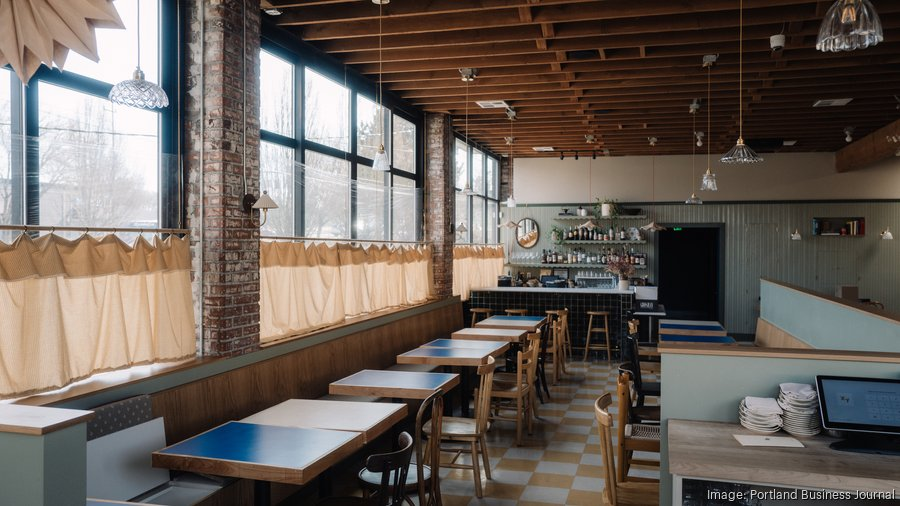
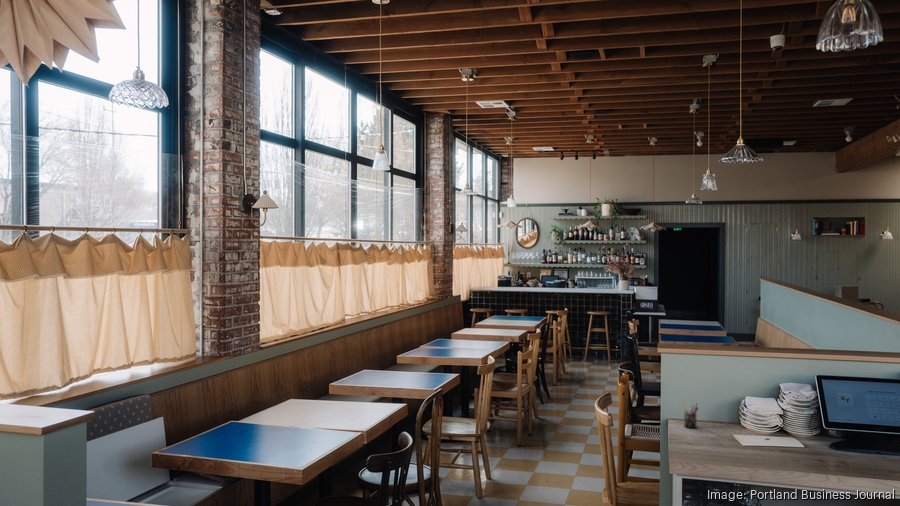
+ pen holder (691, 414)
